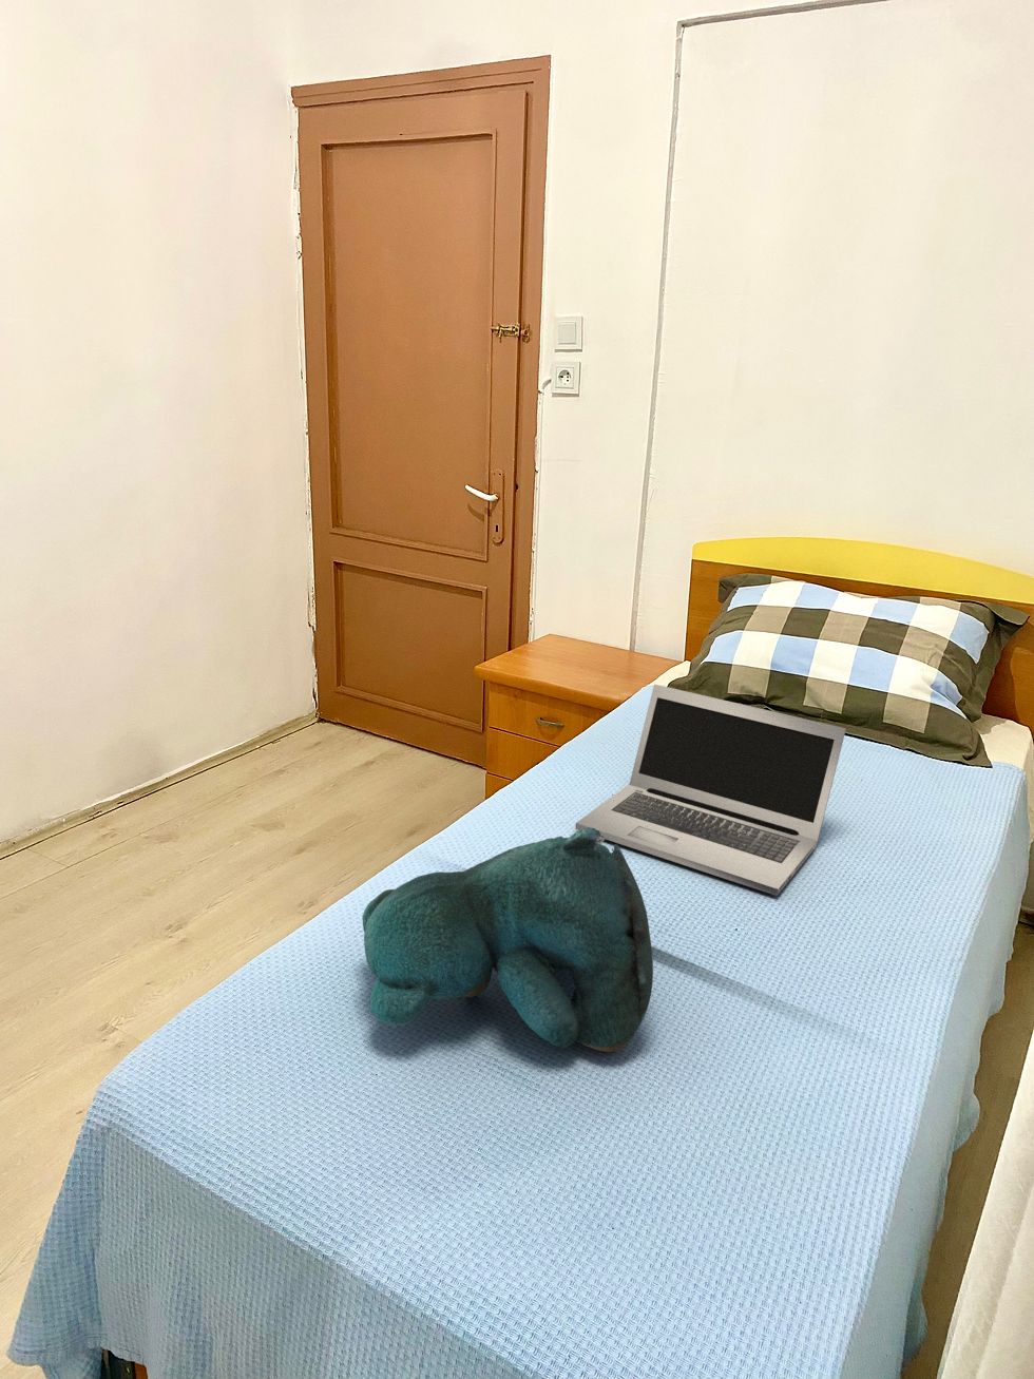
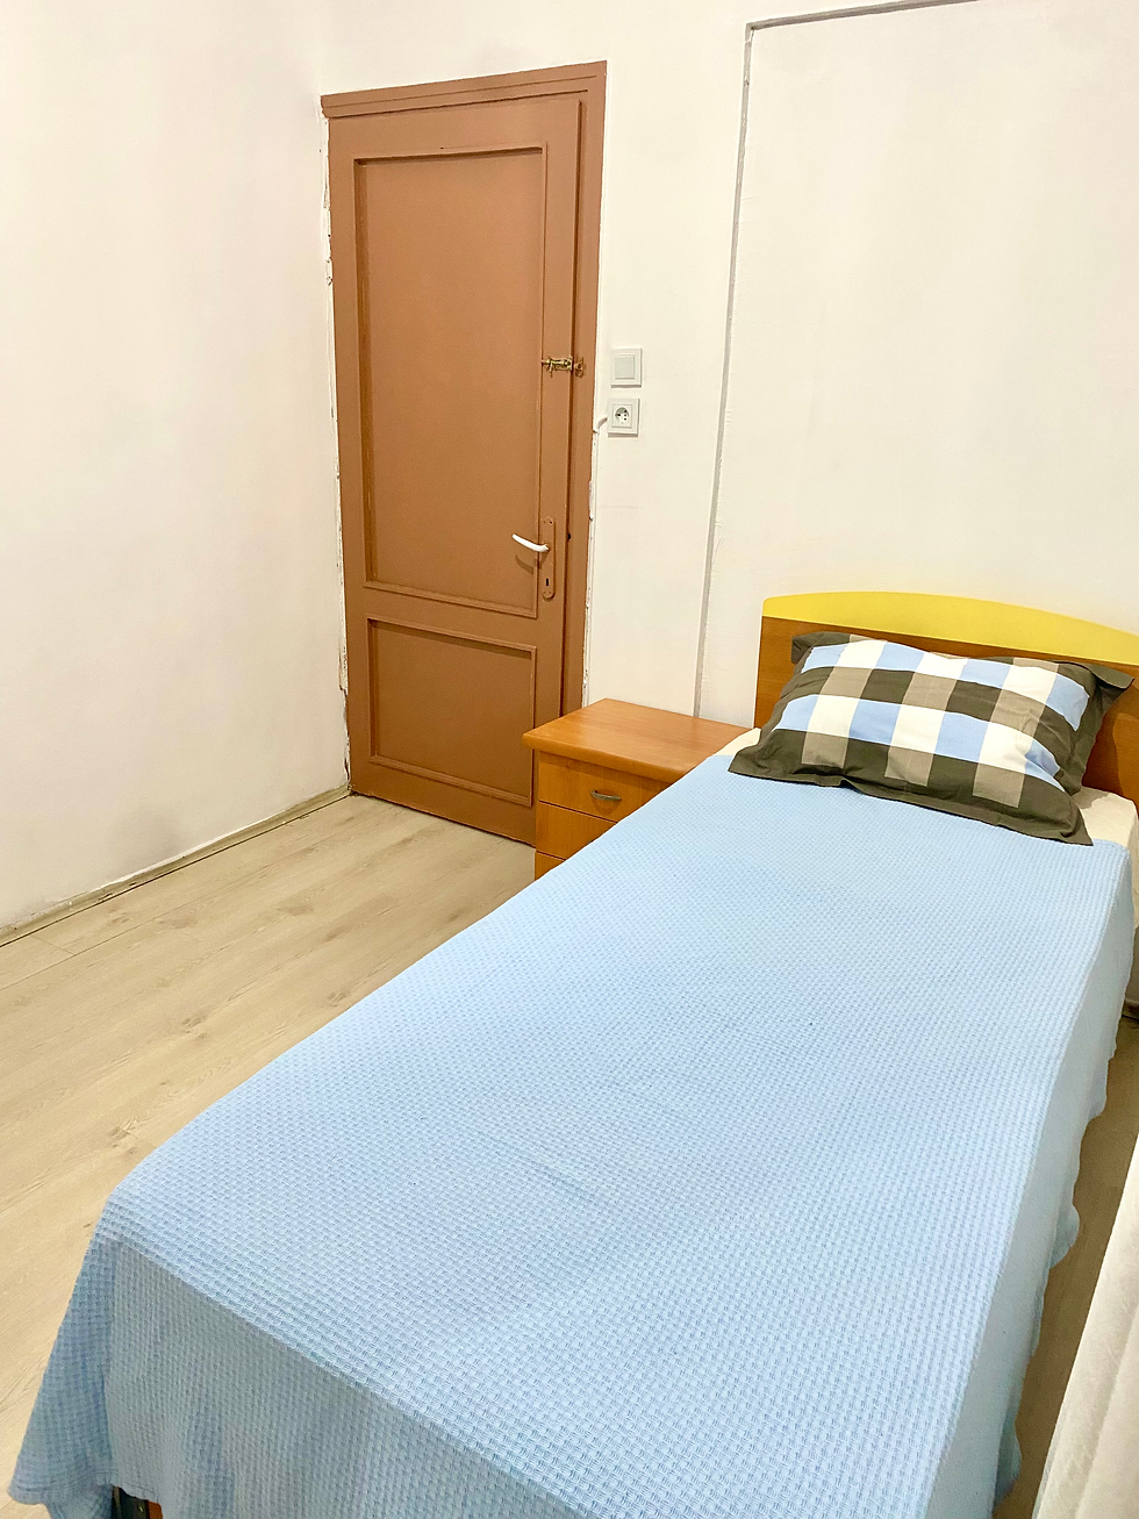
- teddy bear (505, 909)
- laptop (709, 780)
